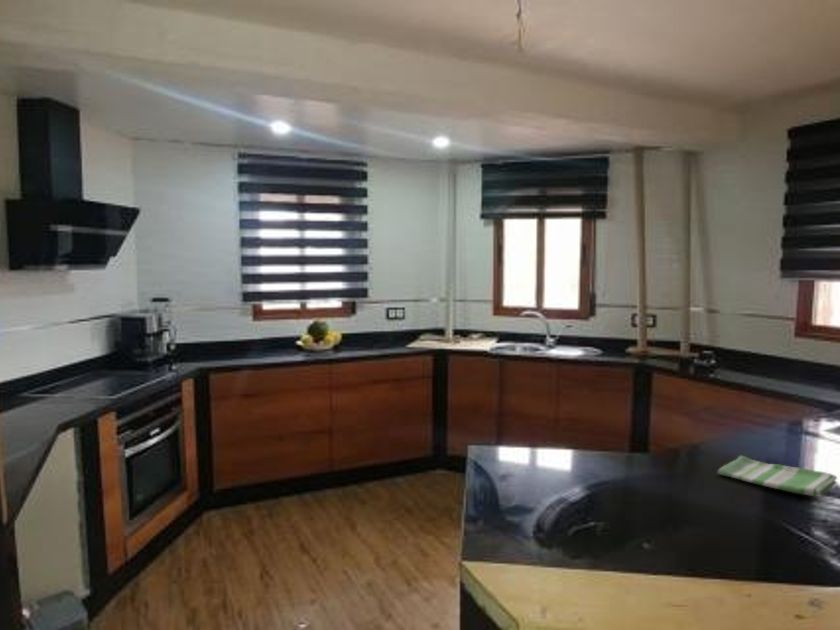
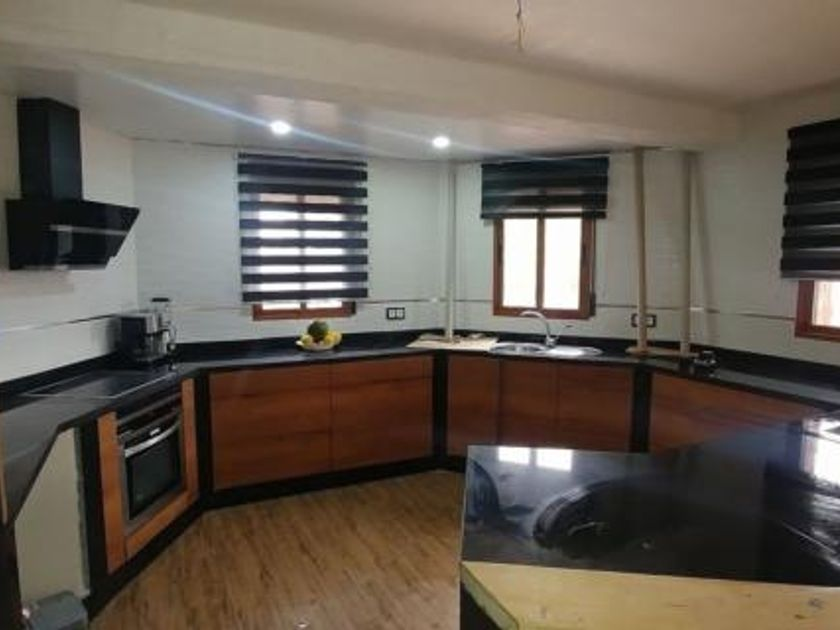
- dish towel (776, 474)
